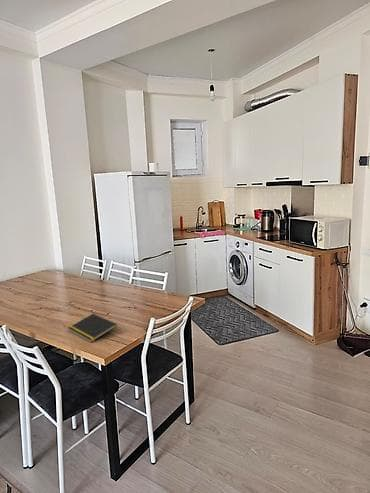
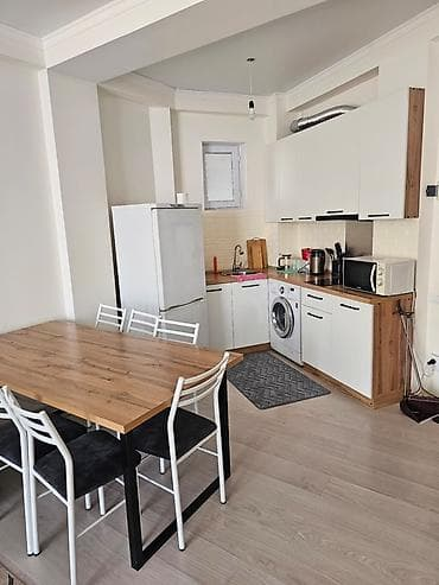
- notepad (92, 327)
